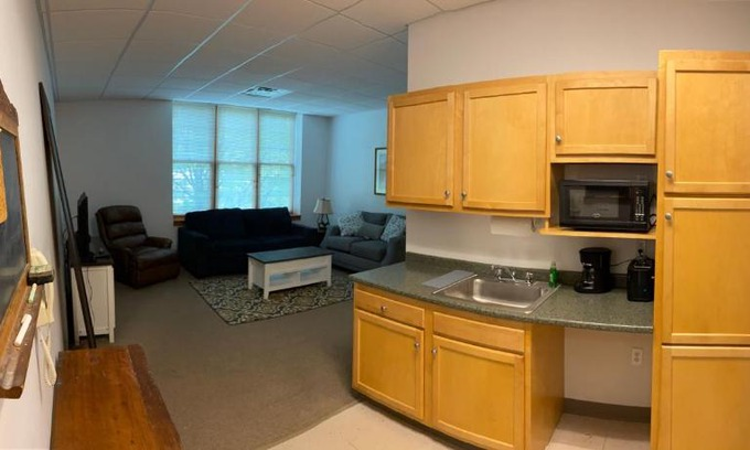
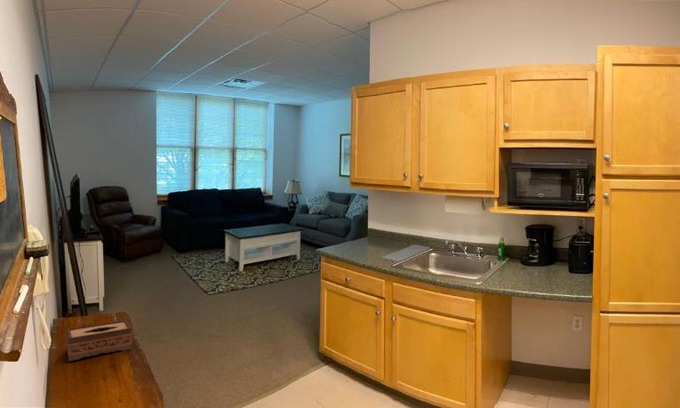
+ tissue box (99, 338)
